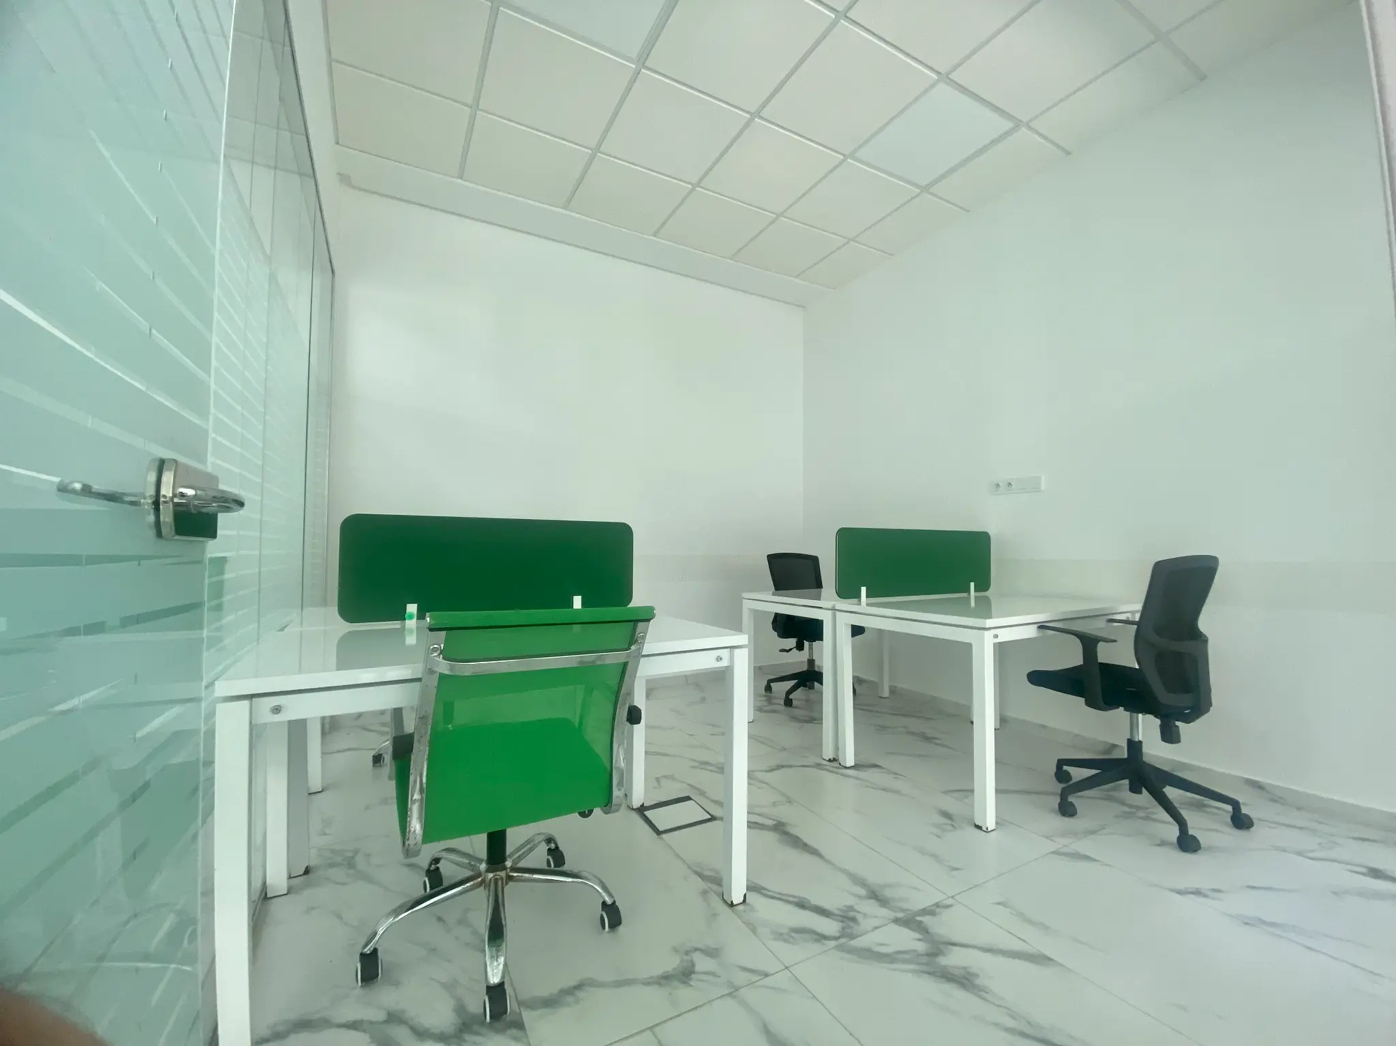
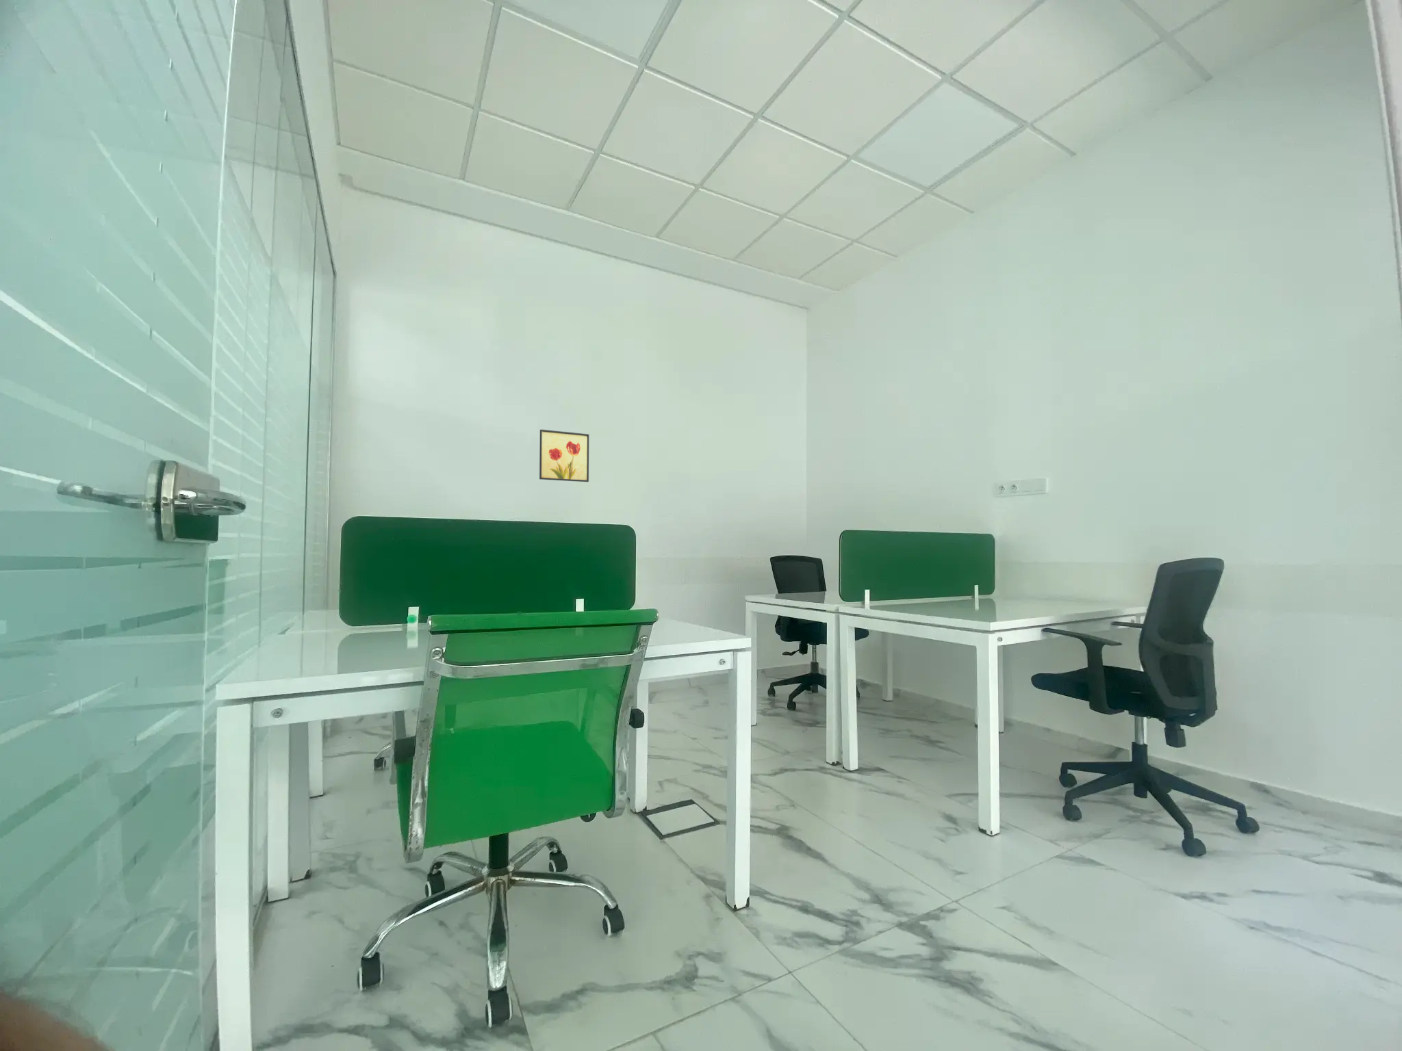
+ wall art (564, 456)
